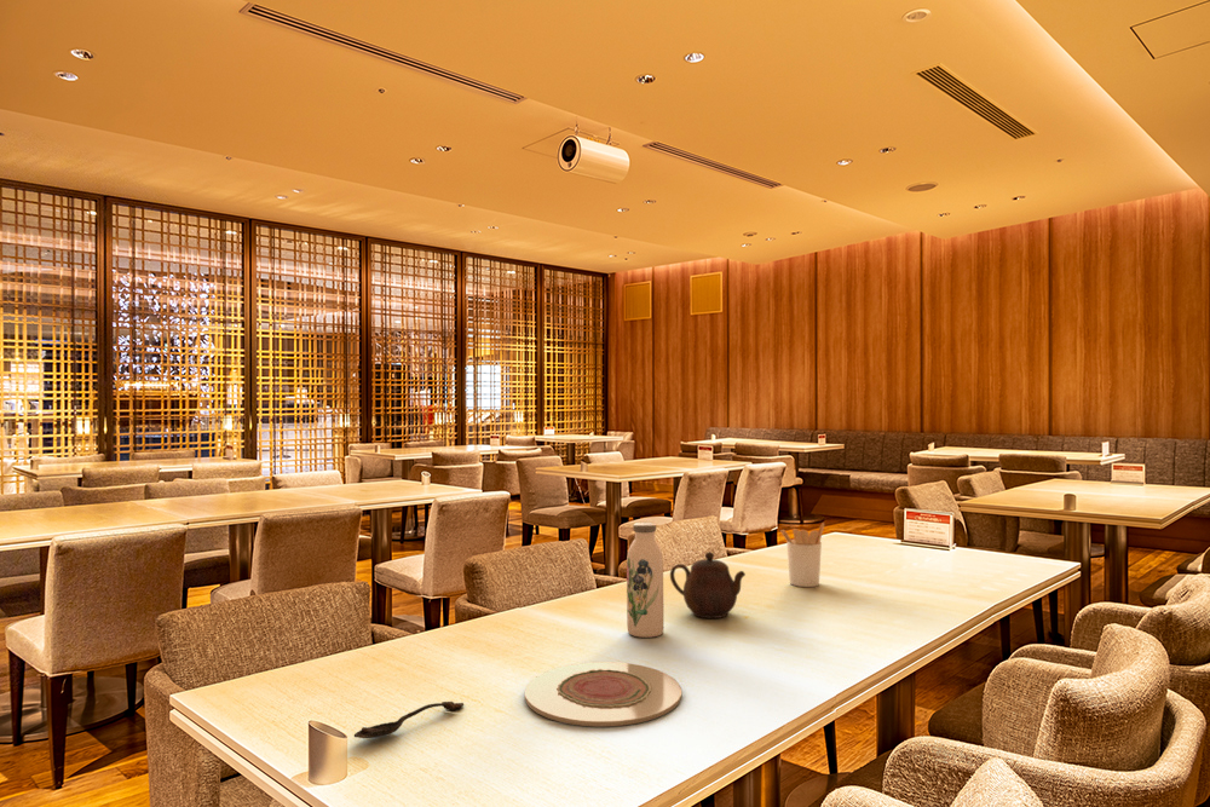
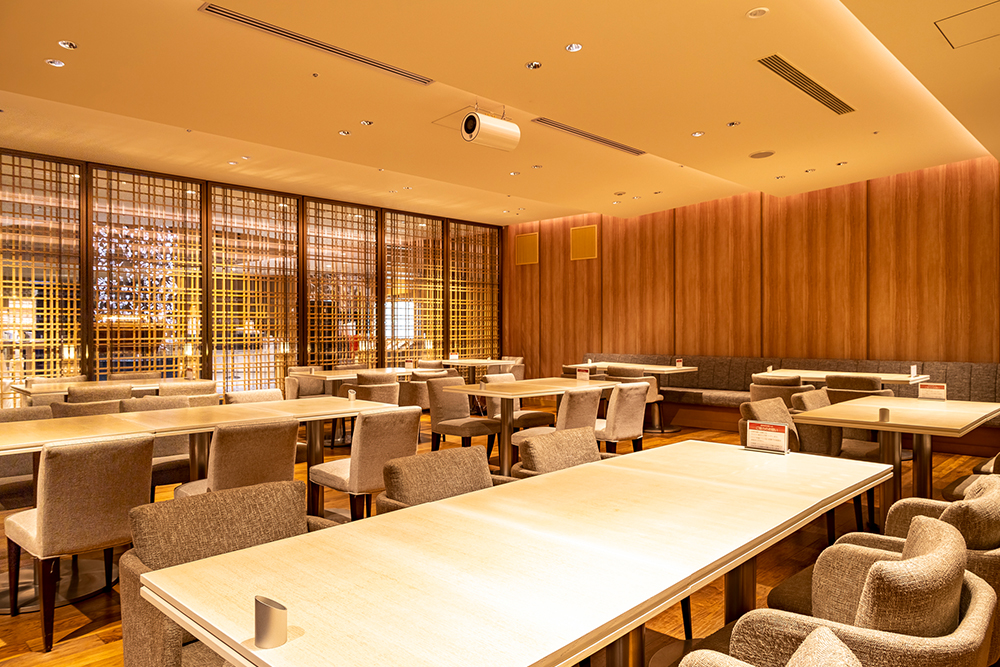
- utensil holder (805, 554)
- water bottle (645, 577)
- spoon (413, 715)
- teapot (707, 582)
- plate (603, 690)
